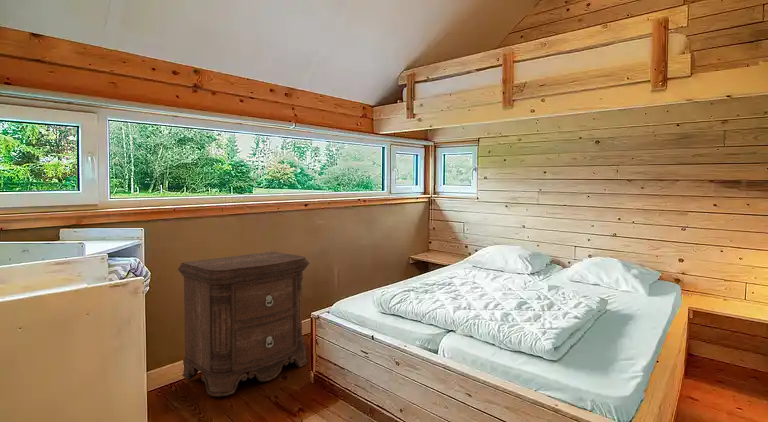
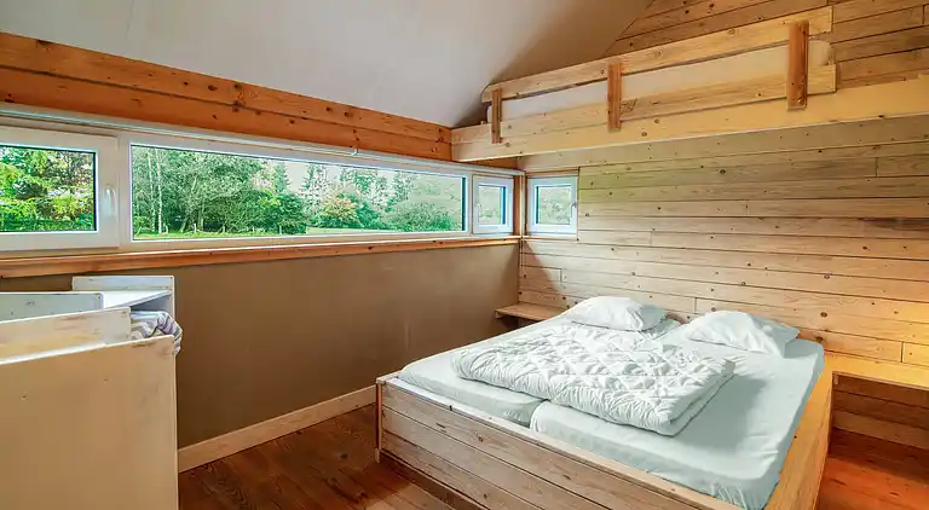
- nightstand (251, 315)
